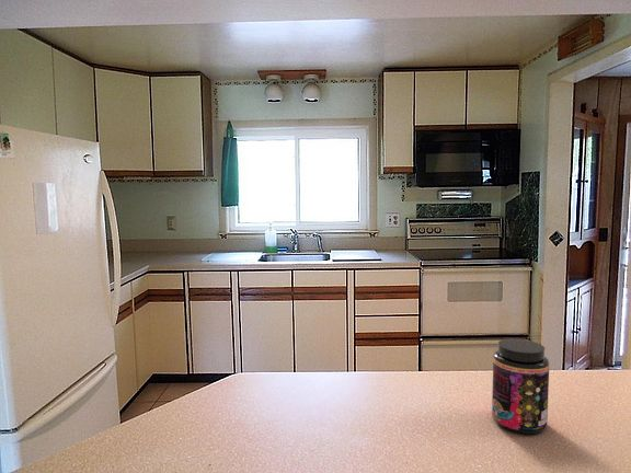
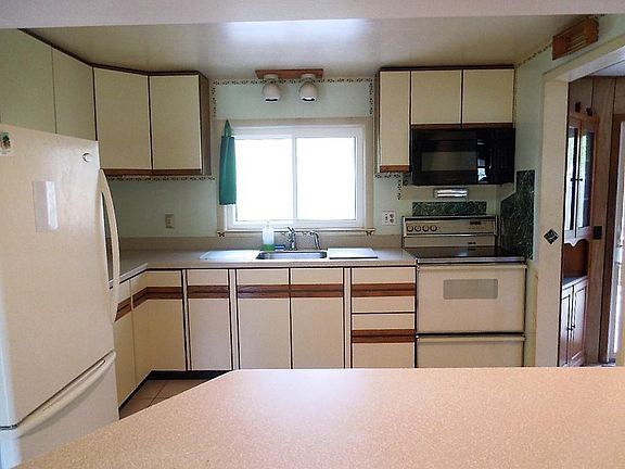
- jar (519, 383)
